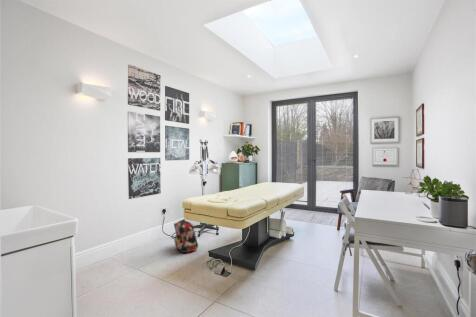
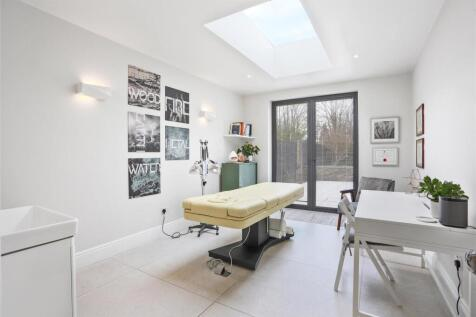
- backpack (185, 234)
